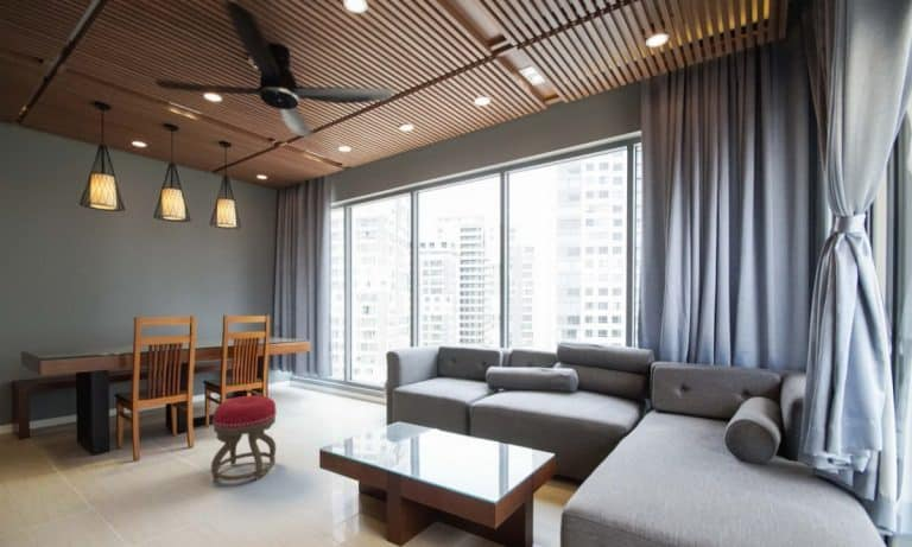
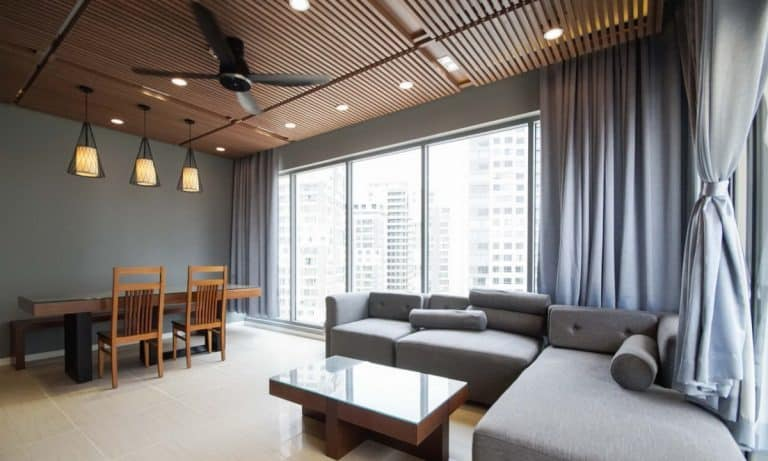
- stool (245, 433)
